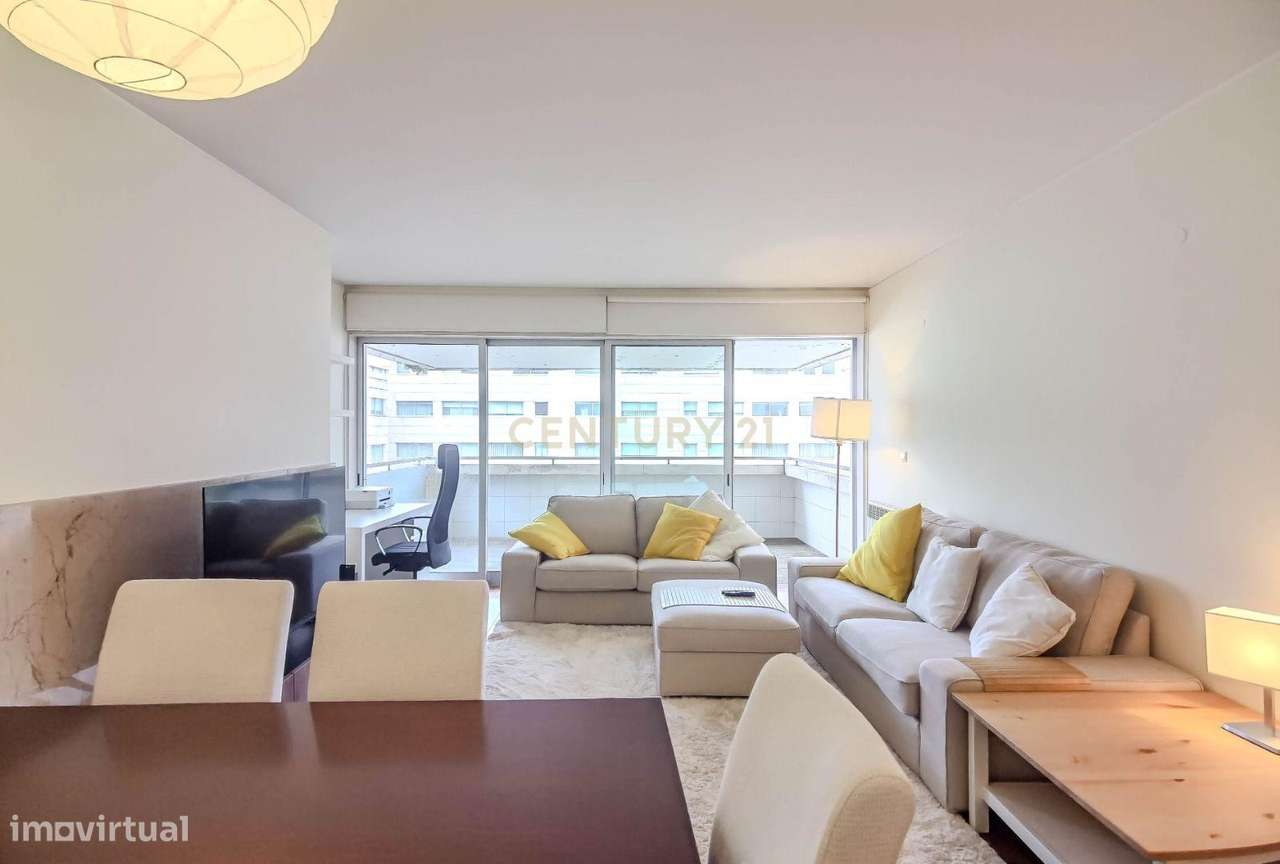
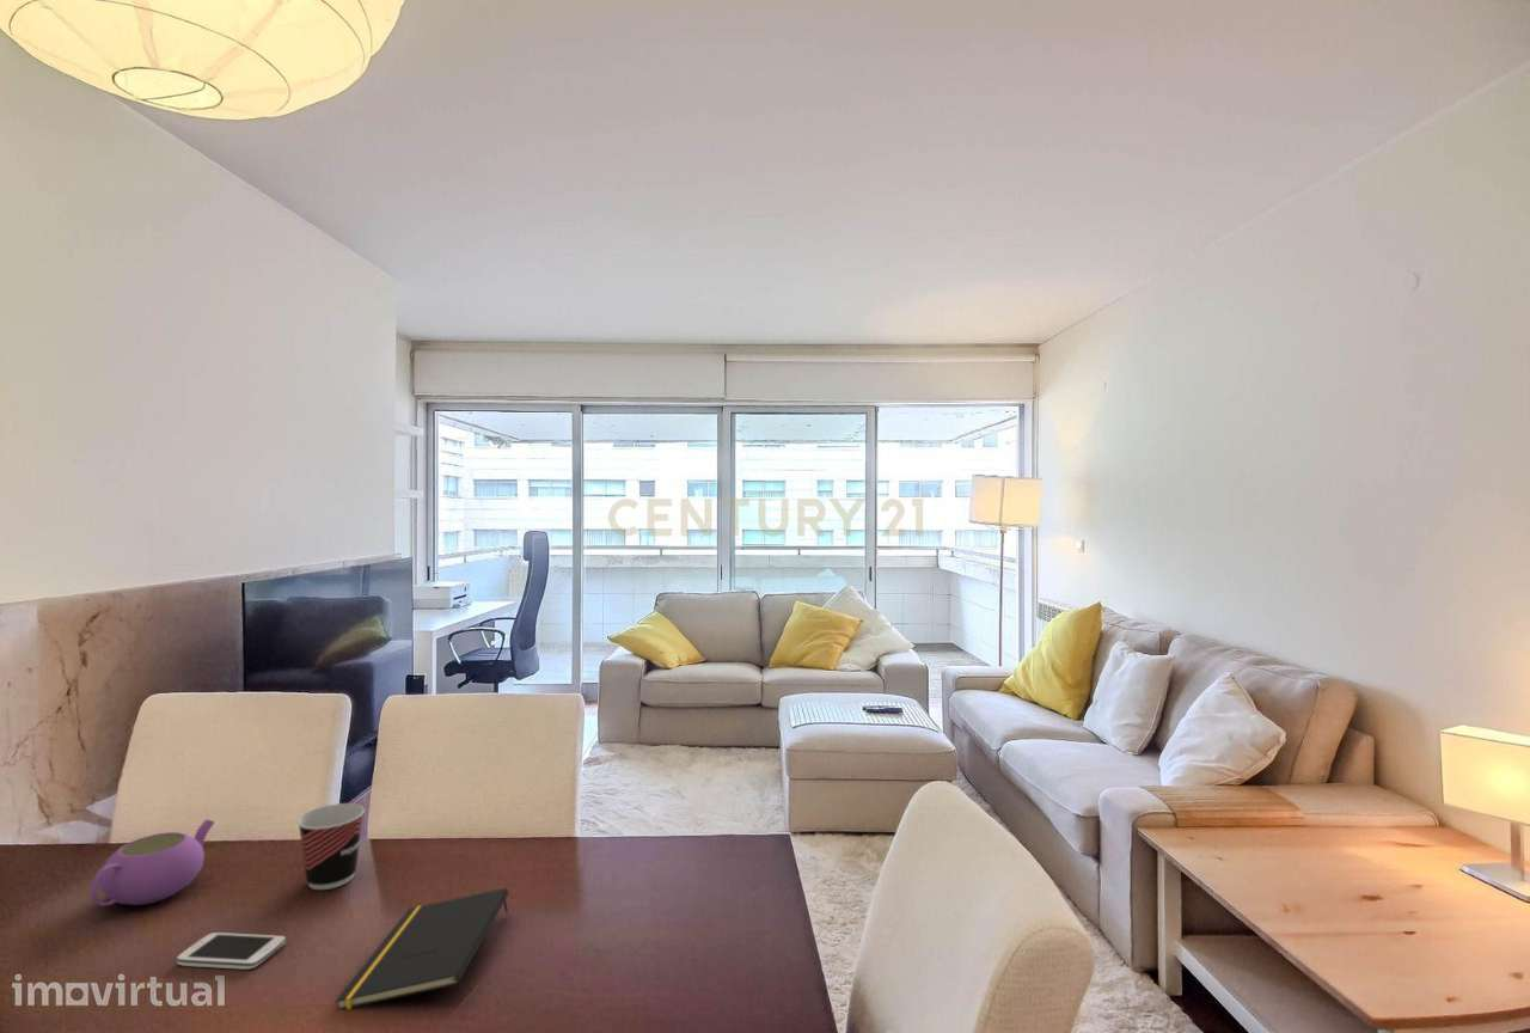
+ notepad (430, 942)
+ teapot (157, 867)
+ cup (331, 846)
+ smartphone (232, 949)
